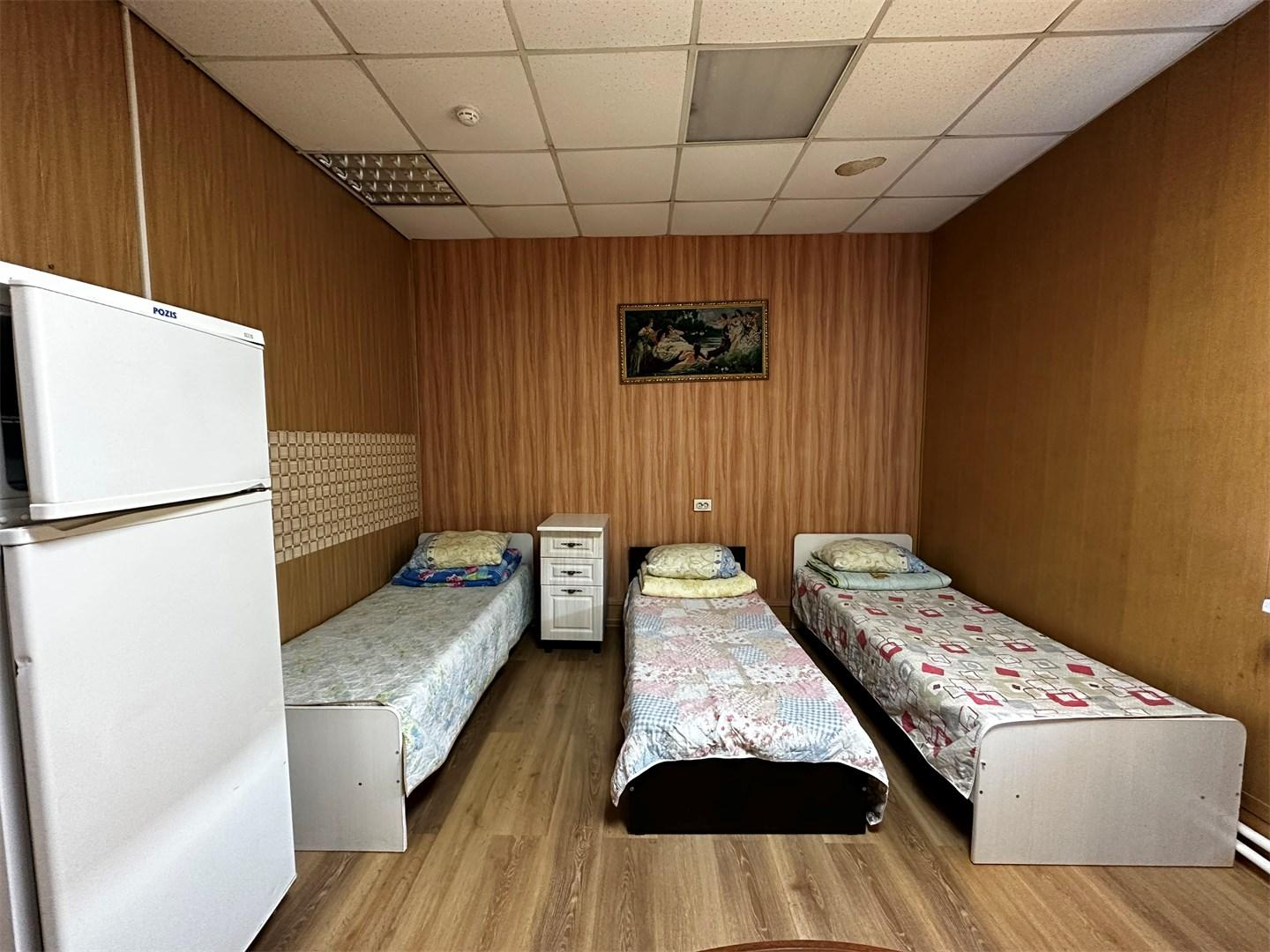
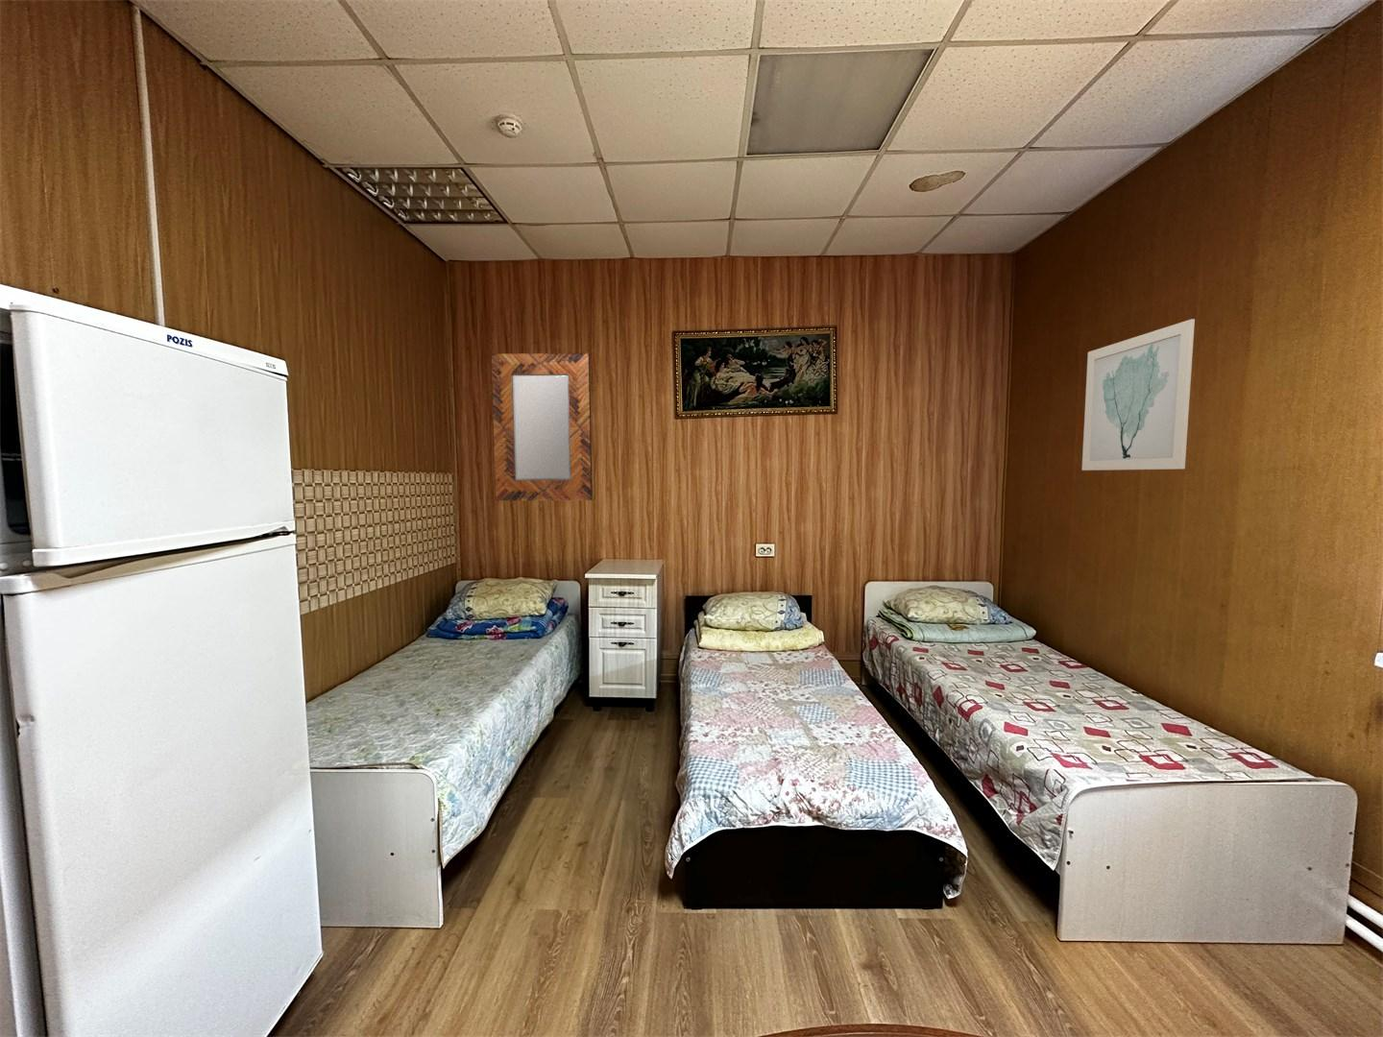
+ home mirror (541, 427)
+ wall art (1130, 404)
